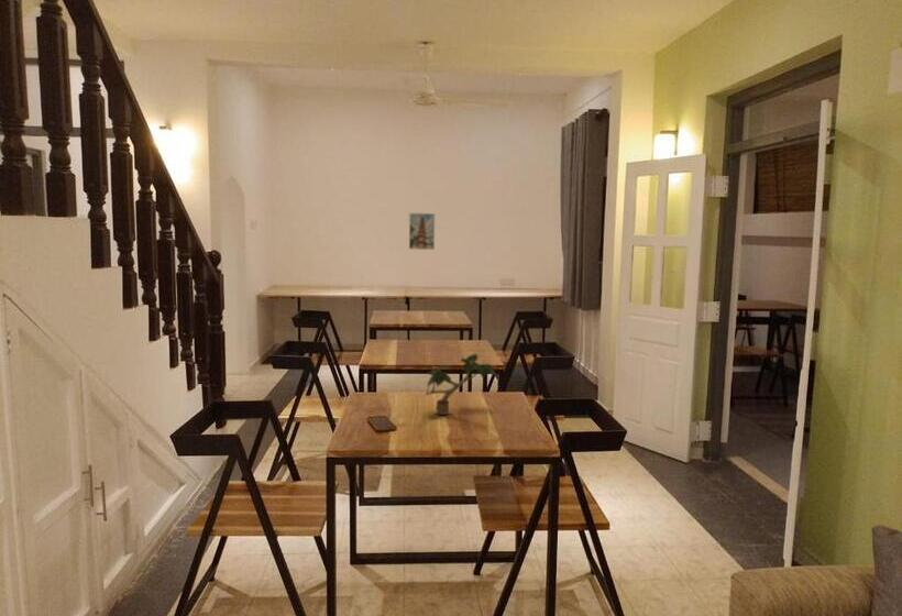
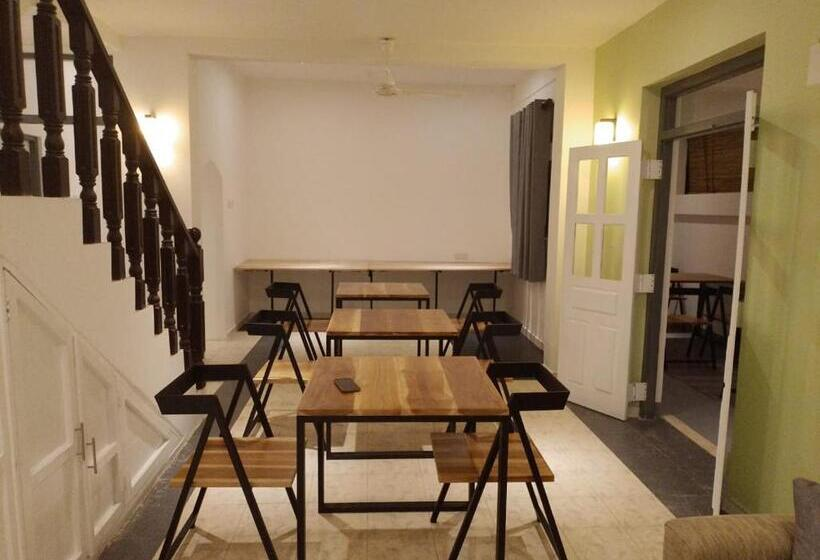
- potted plant (461, 384)
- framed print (421, 231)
